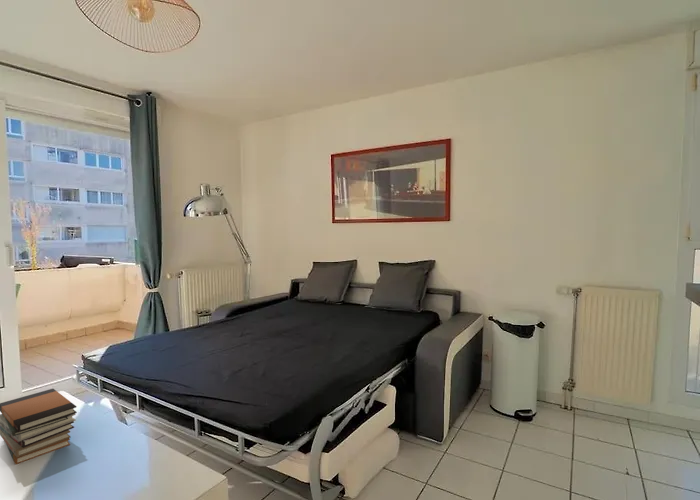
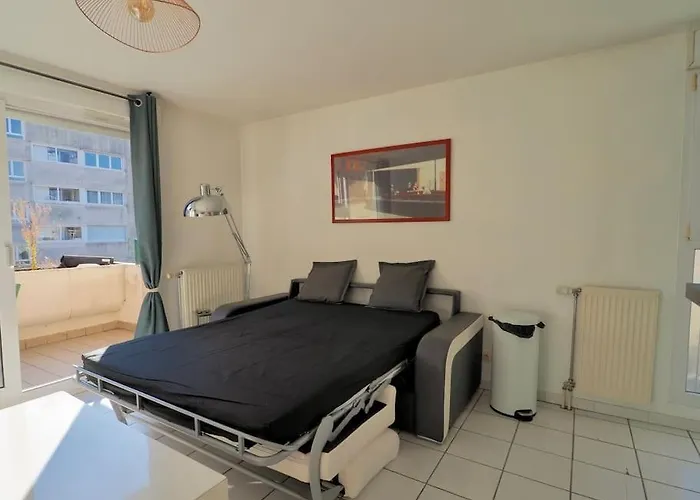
- book stack (36, 422)
